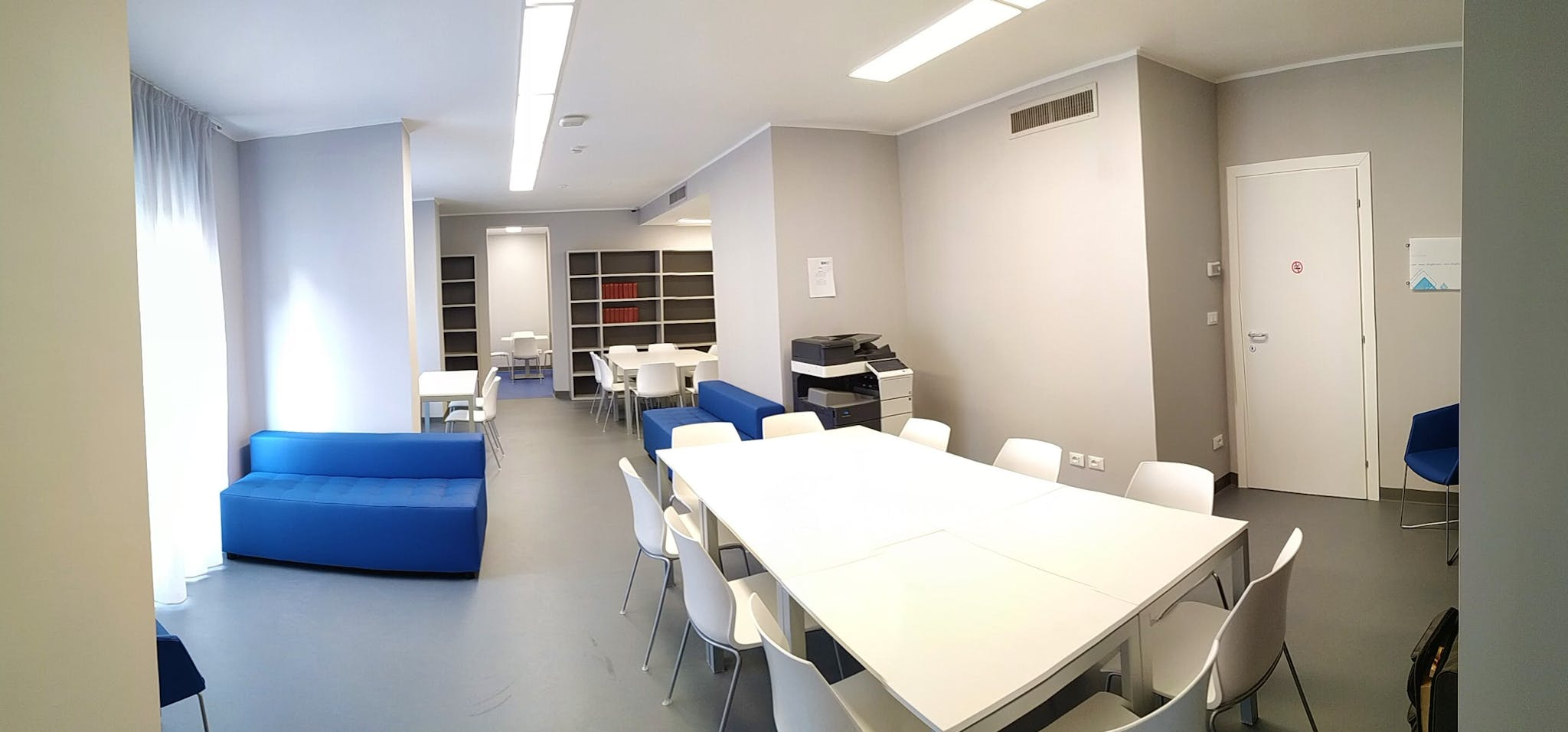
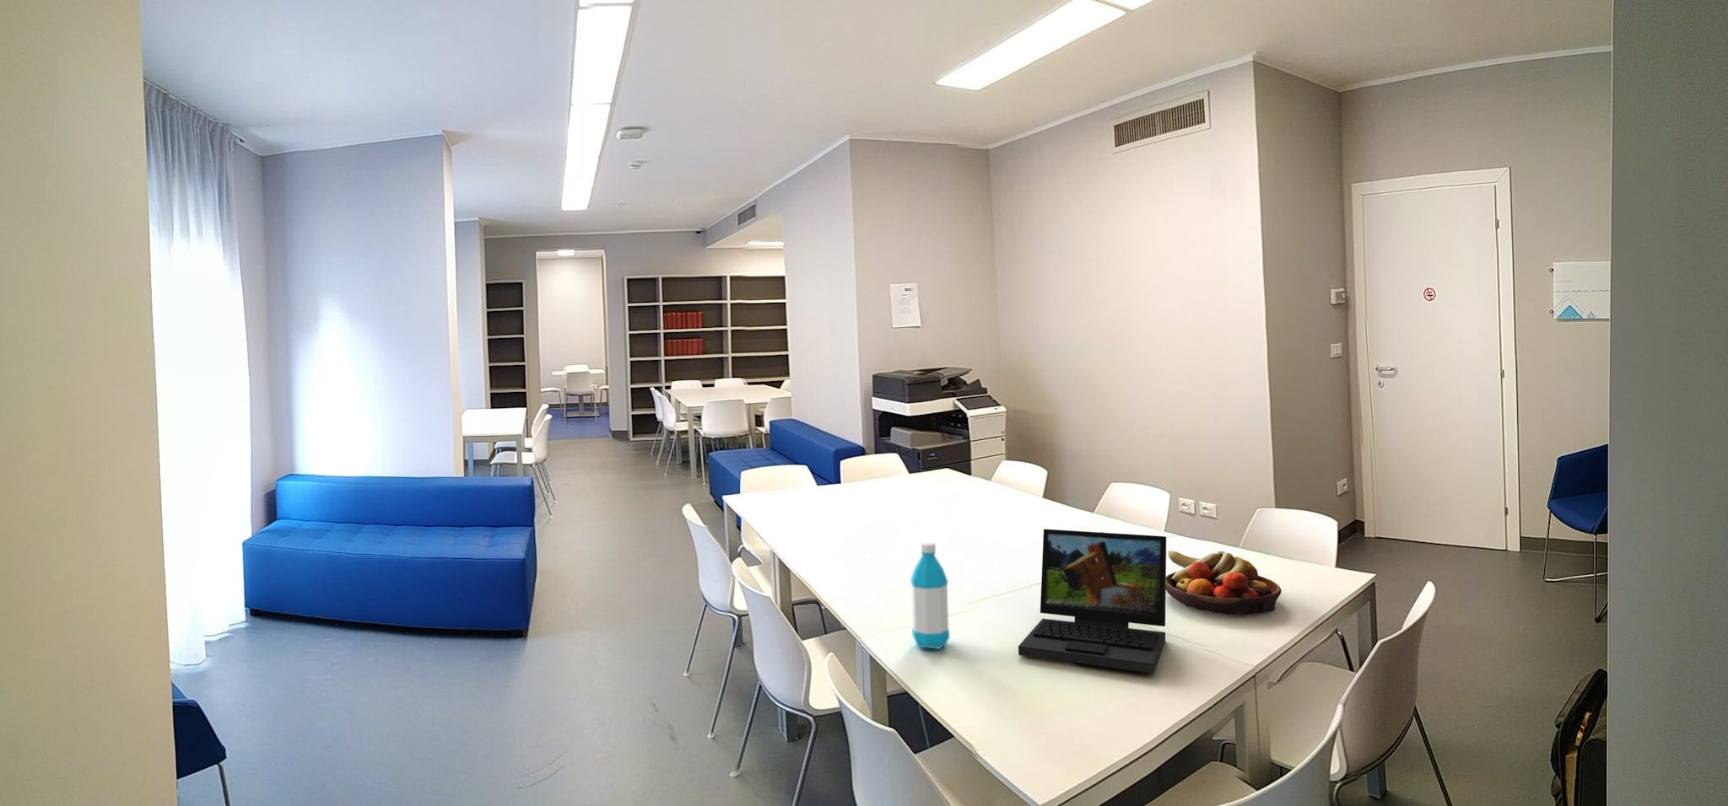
+ fruit bowl (1219, 578)
+ water bottle (929, 595)
+ laptop (1094, 592)
